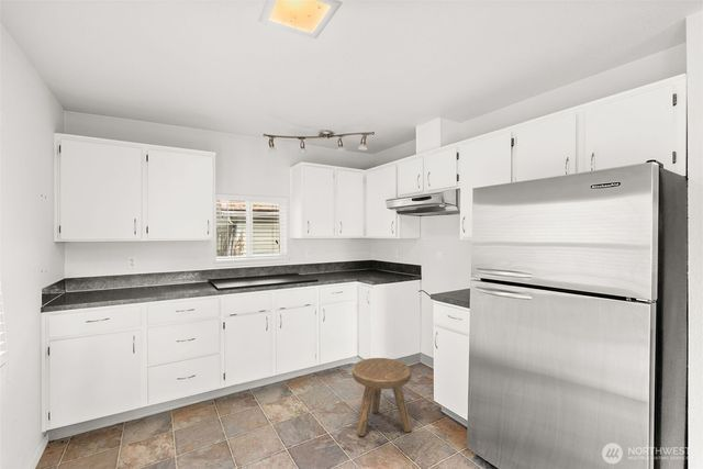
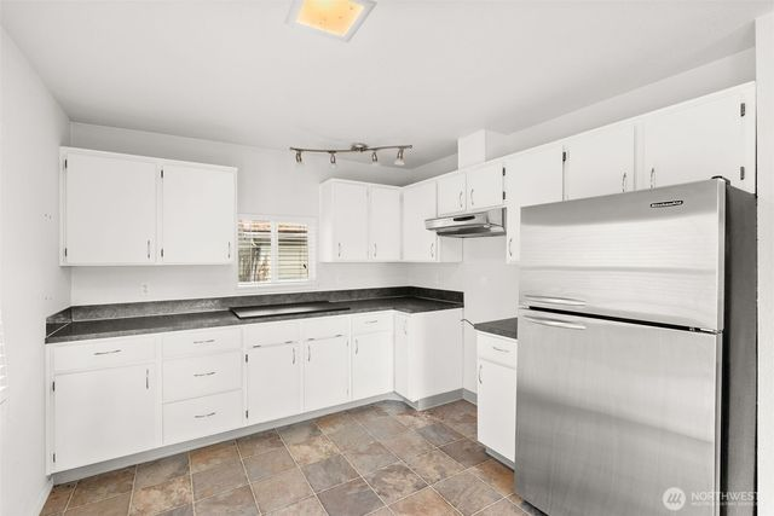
- stool (380, 395)
